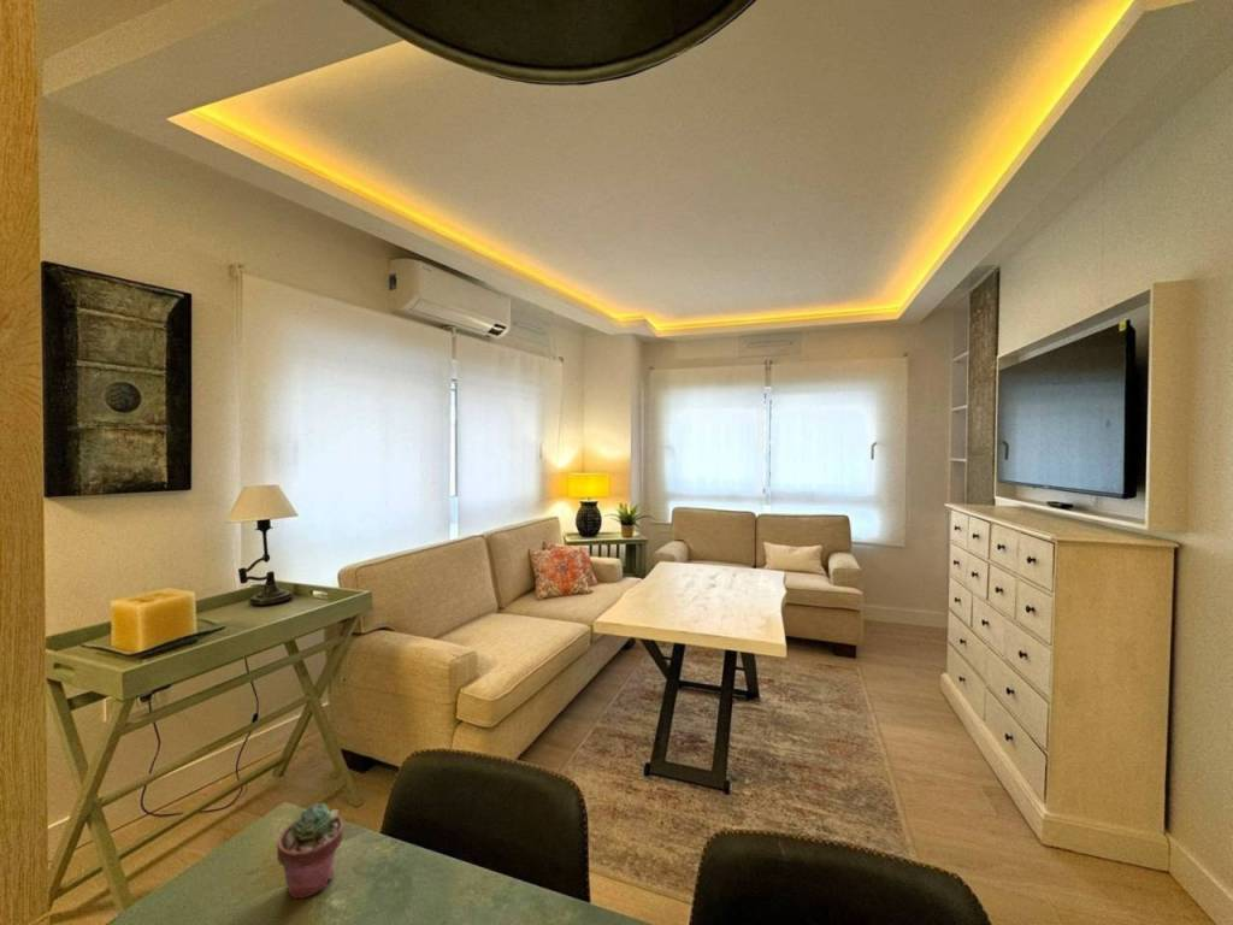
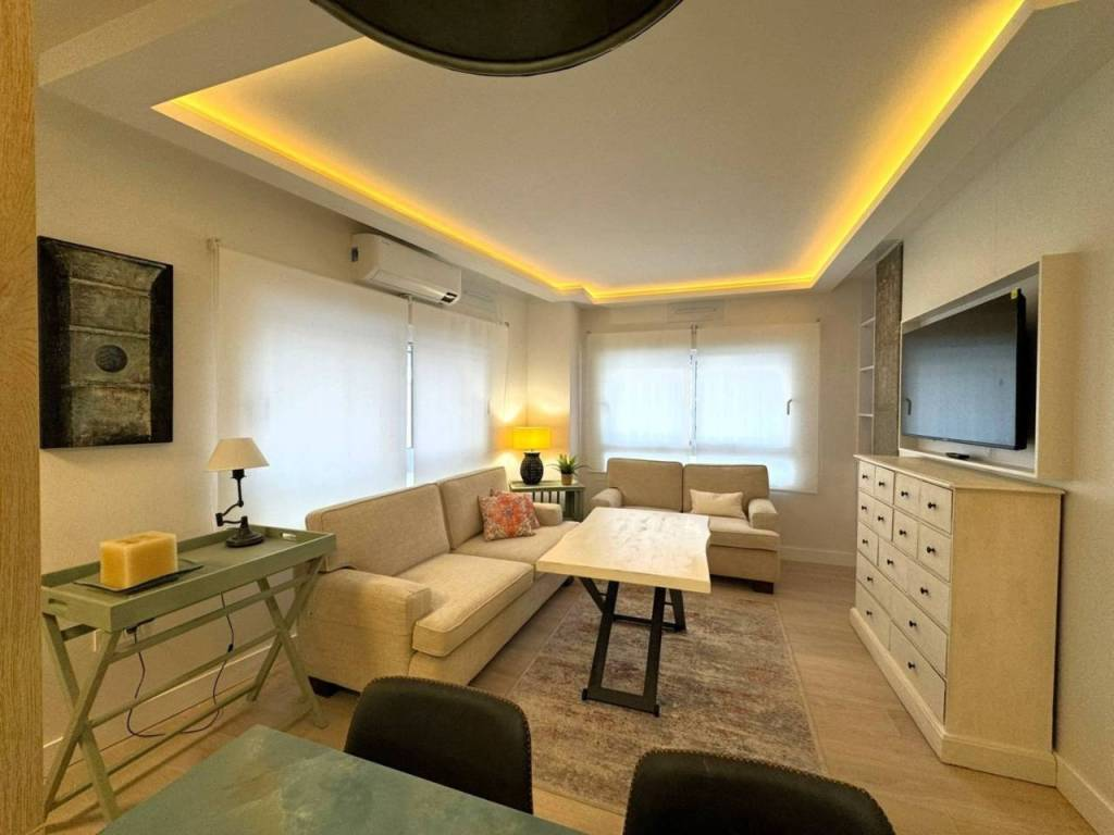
- potted succulent (311, 846)
